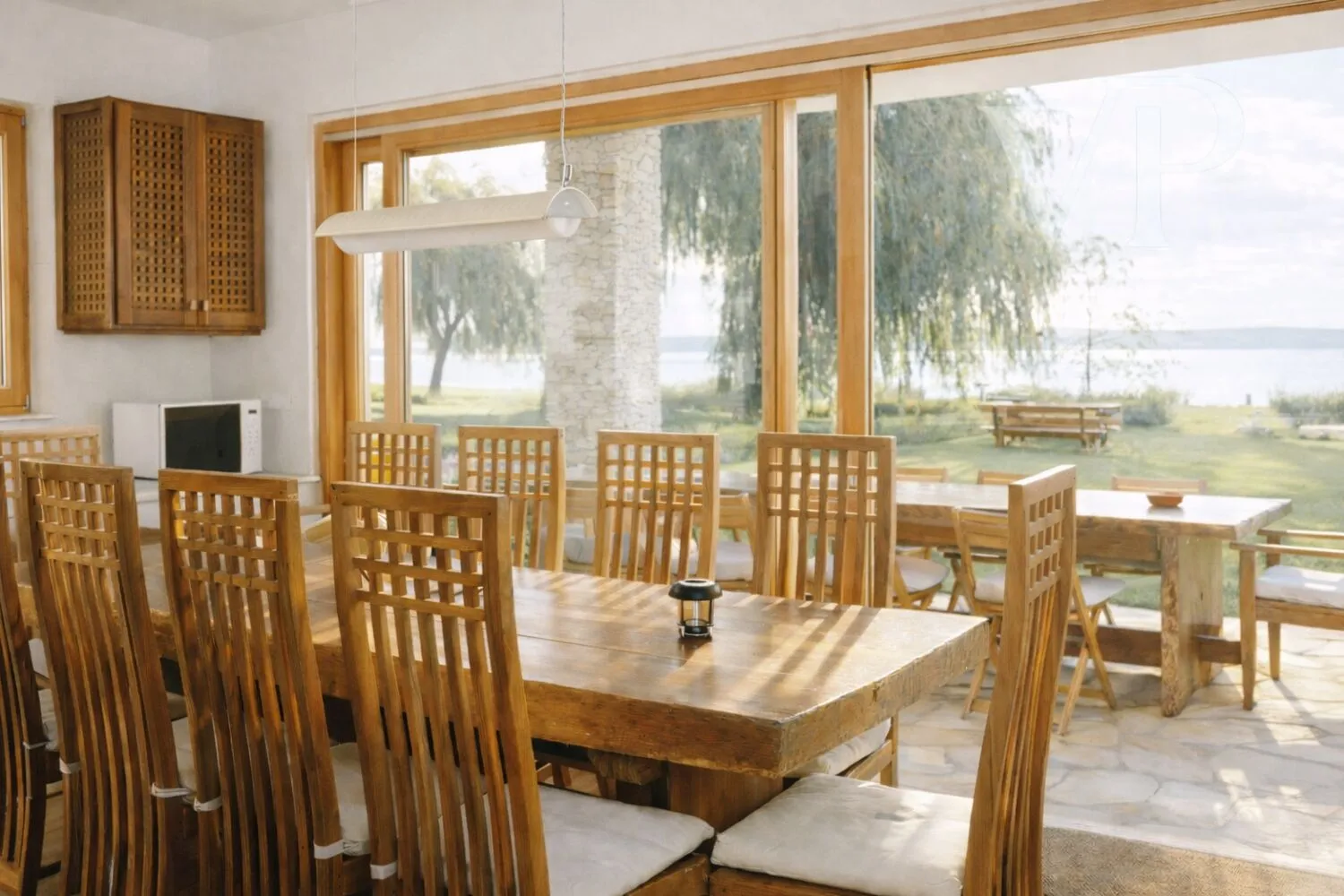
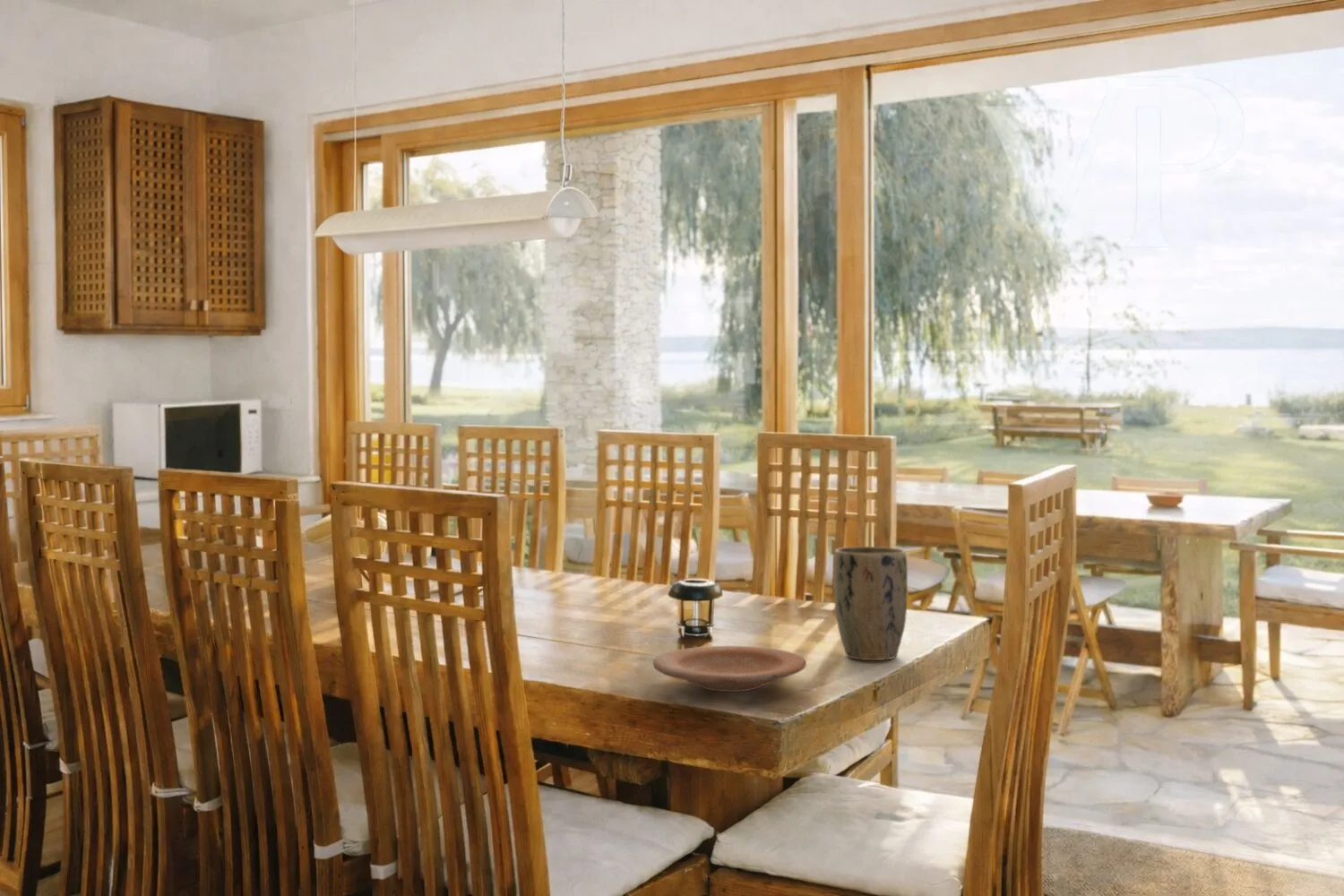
+ plant pot (870, 602)
+ plate (729, 672)
